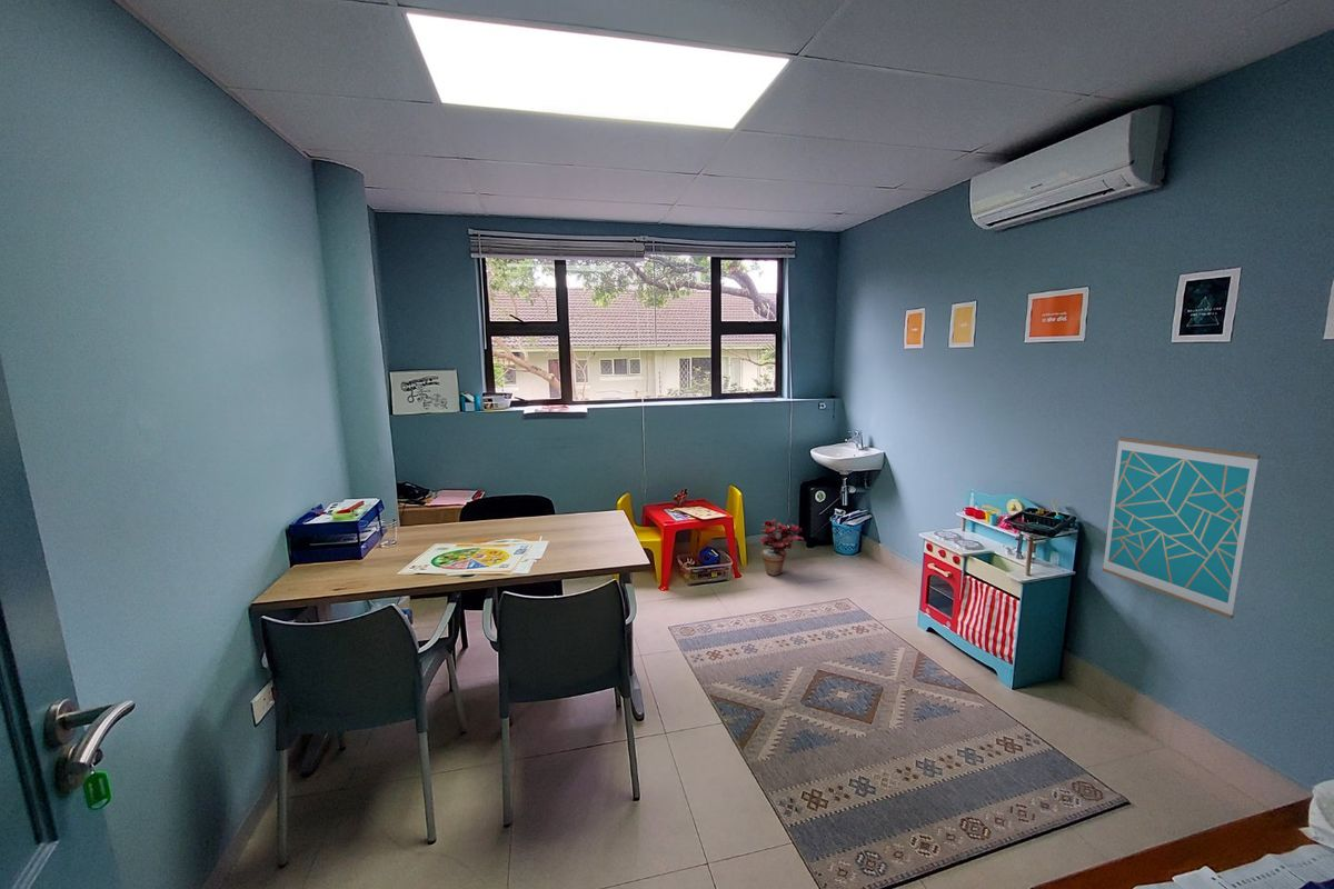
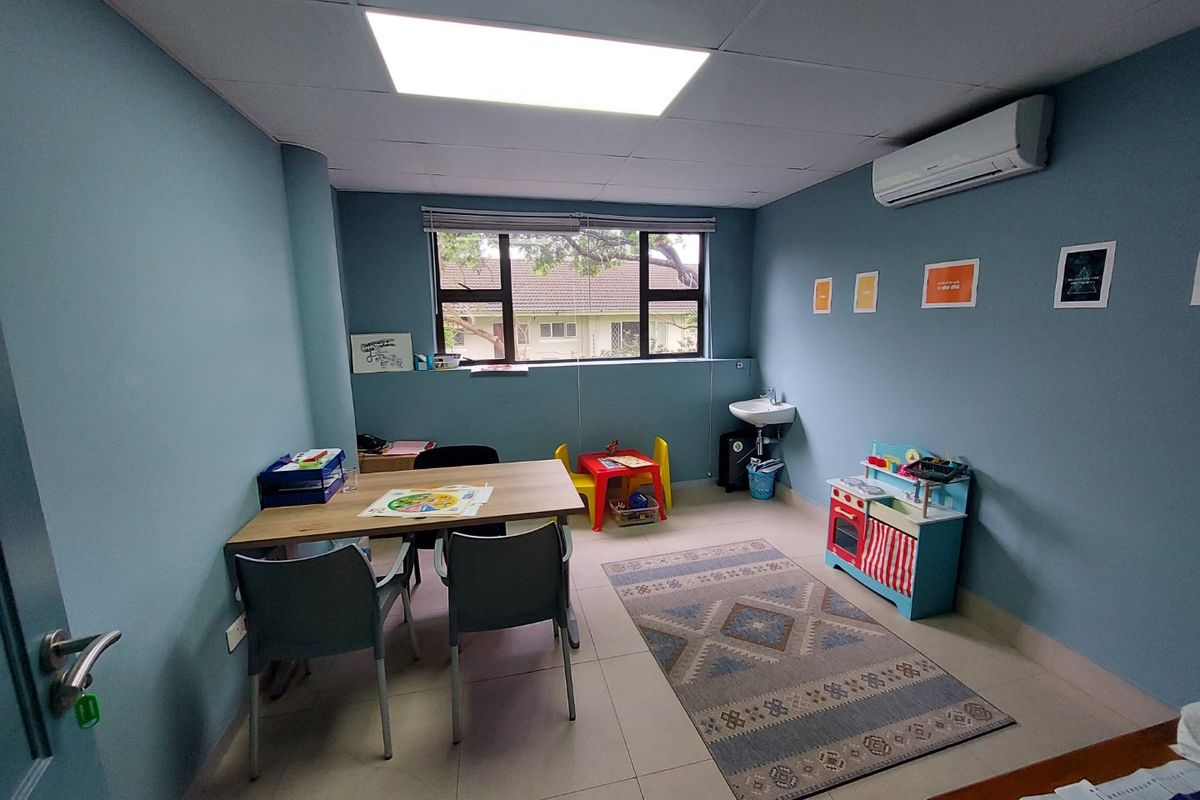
- wall art (1171, 520)
- potted plant (777, 547)
